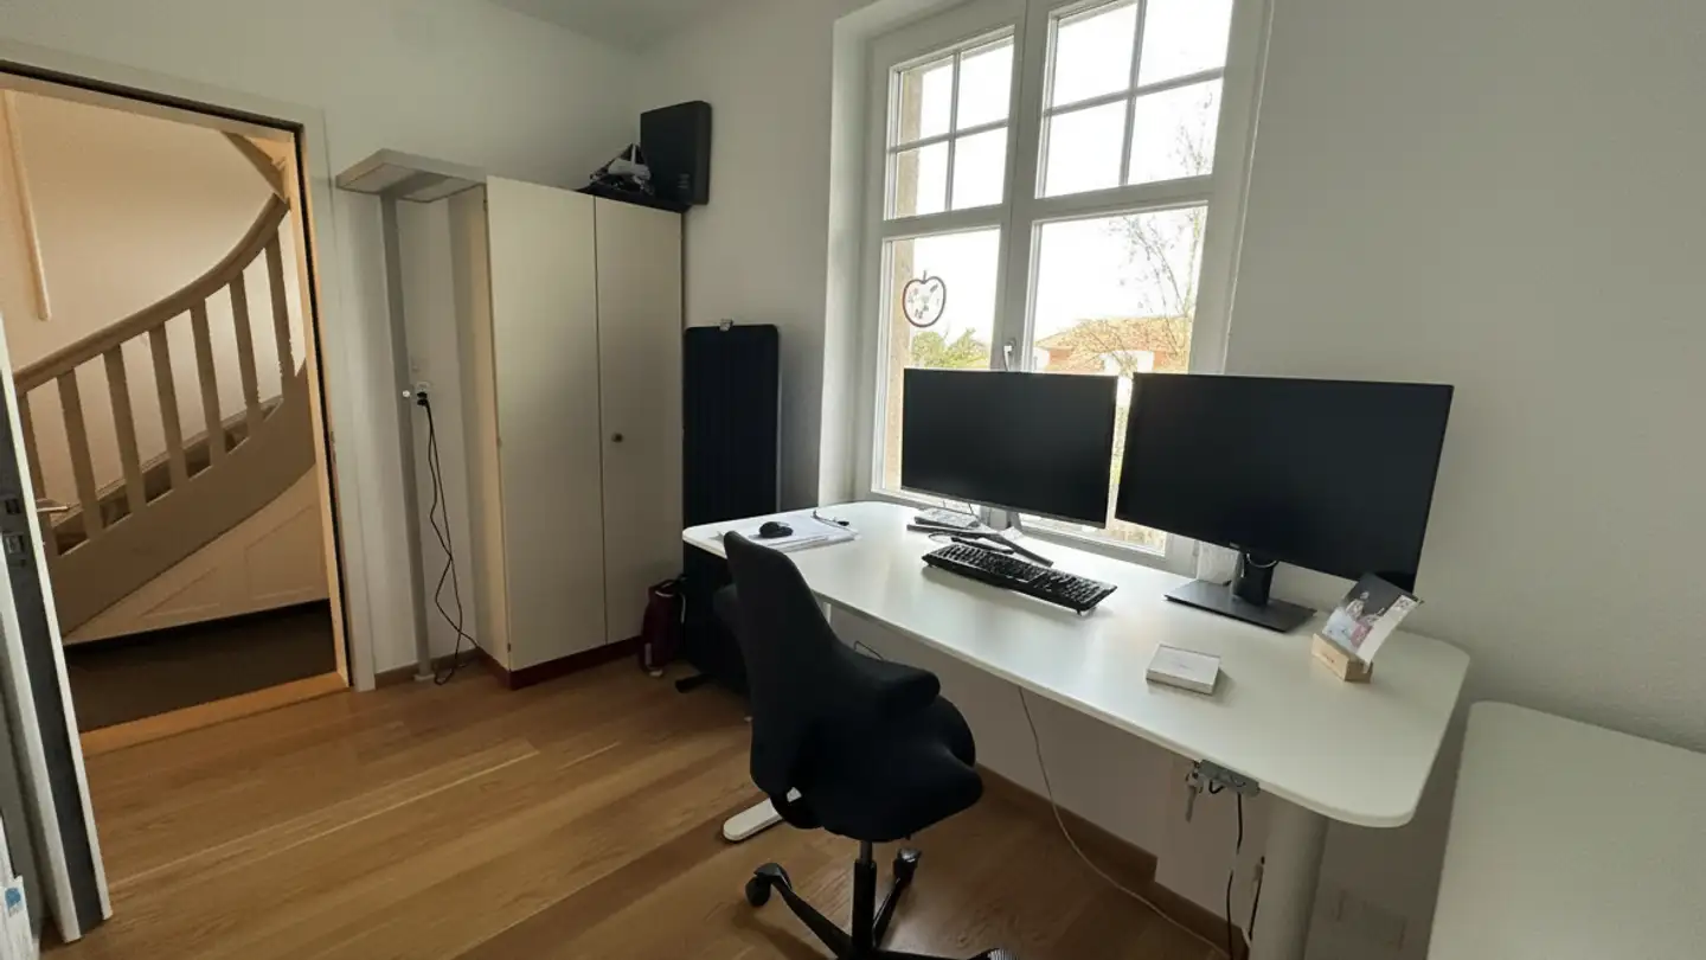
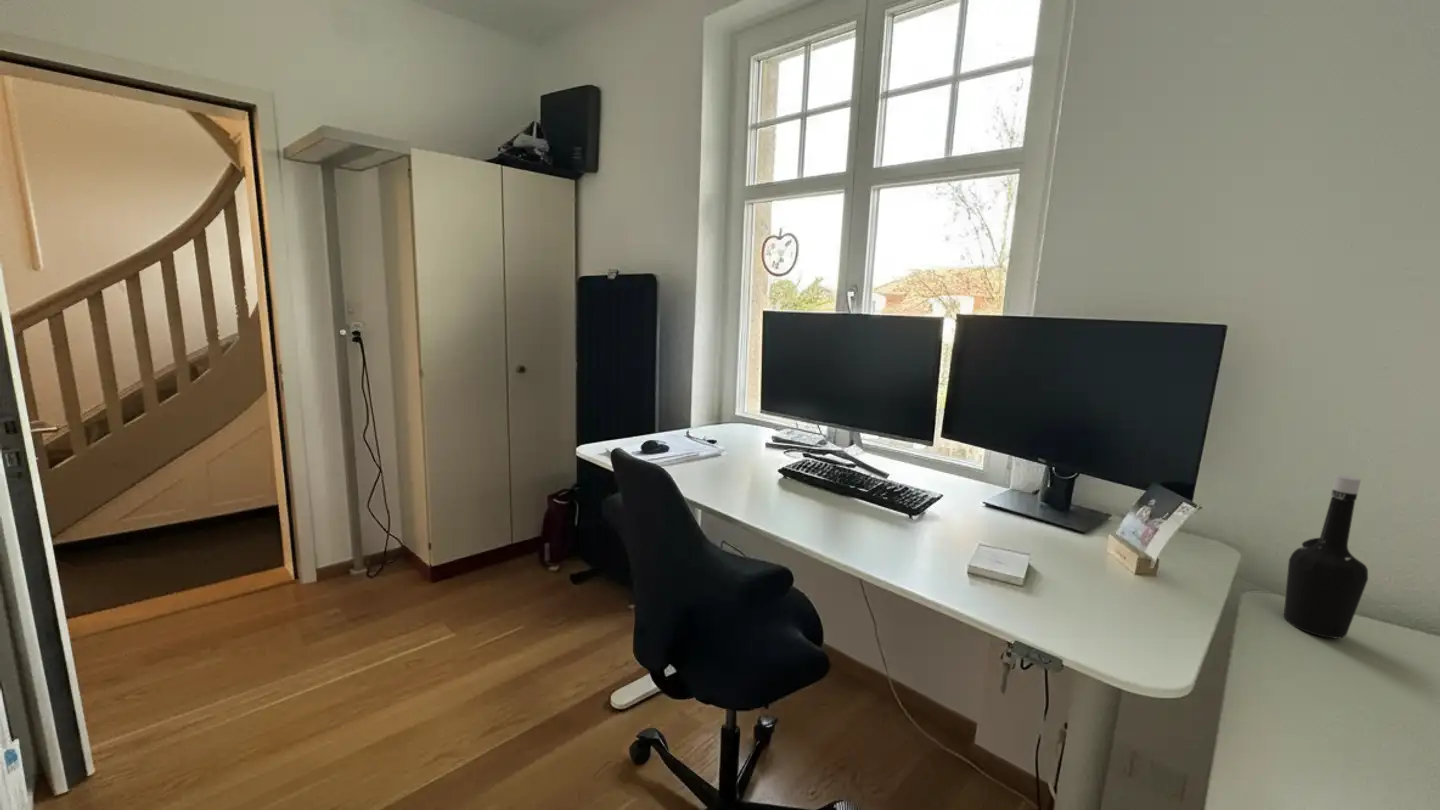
+ bottle (1330, 554)
